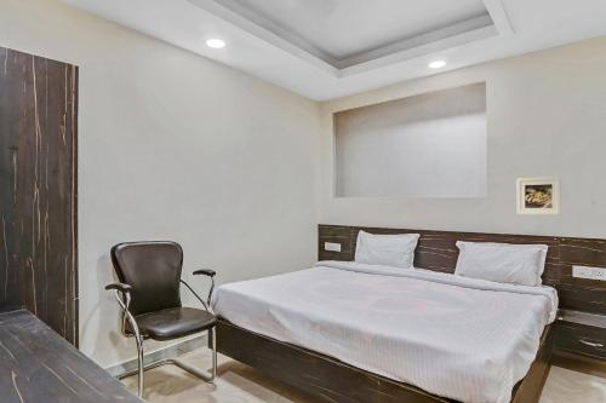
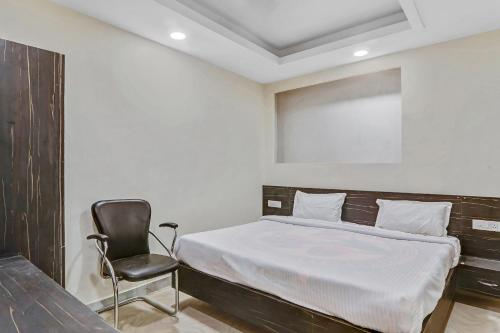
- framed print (538, 196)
